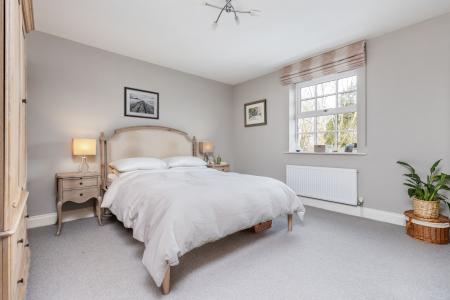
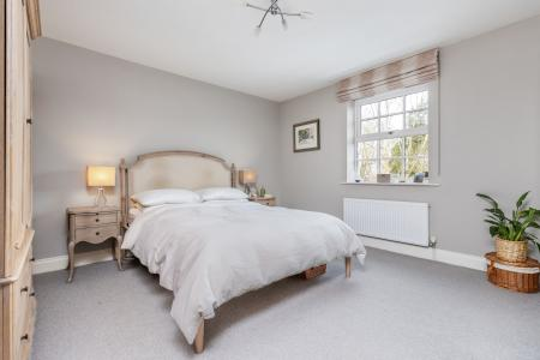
- wall art (142, 104)
